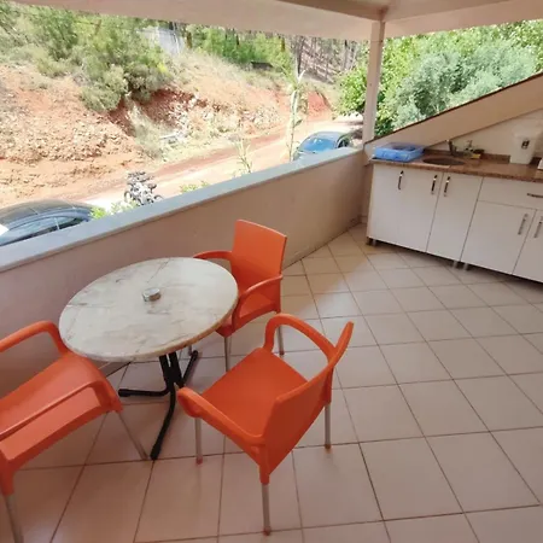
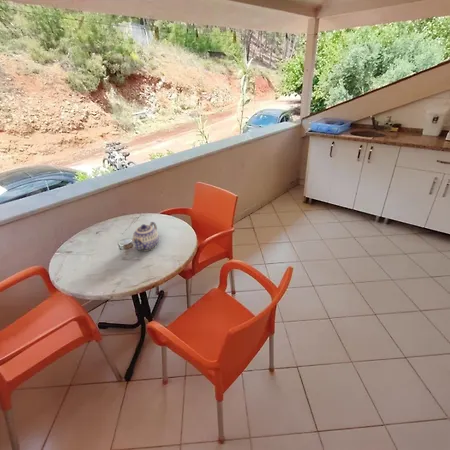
+ teapot (145, 235)
